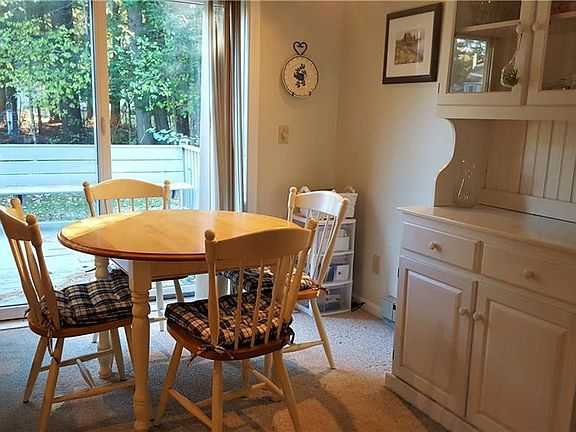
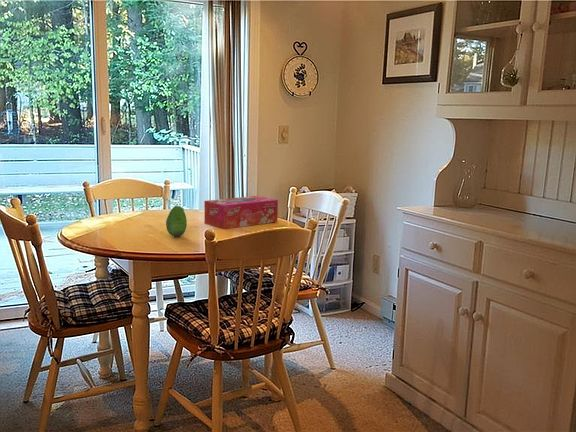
+ fruit (176, 221)
+ tissue box (241, 211)
